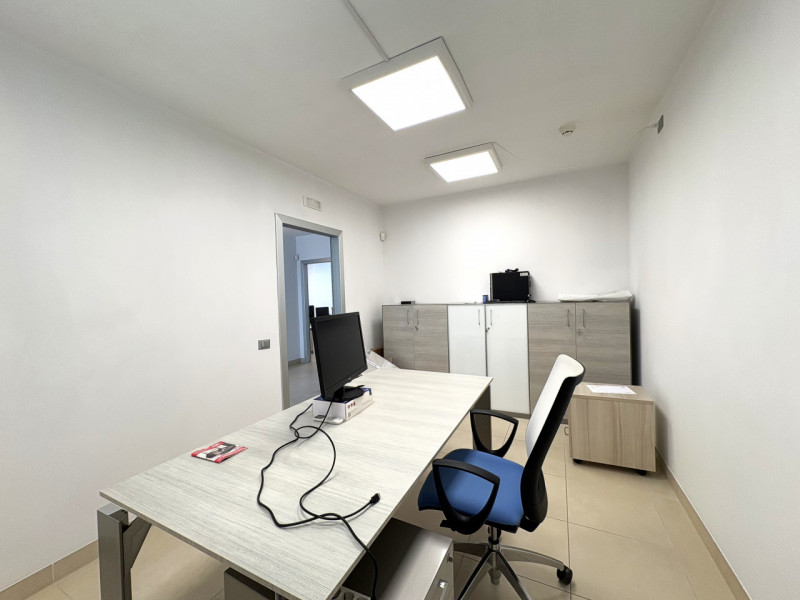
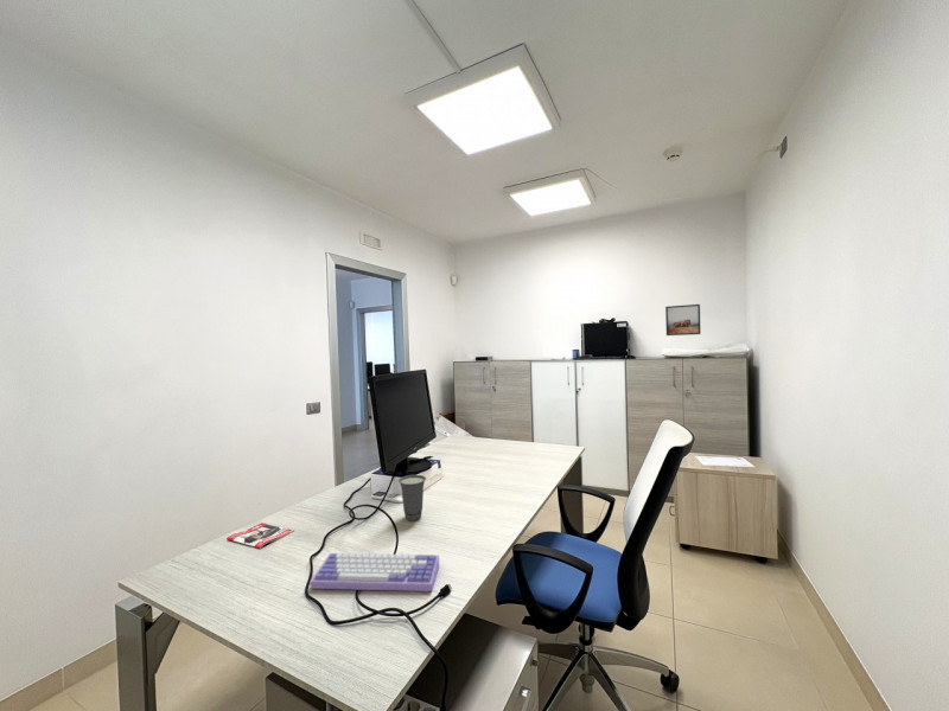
+ cup (413, 498)
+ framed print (682, 320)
+ keyboard (377, 569)
